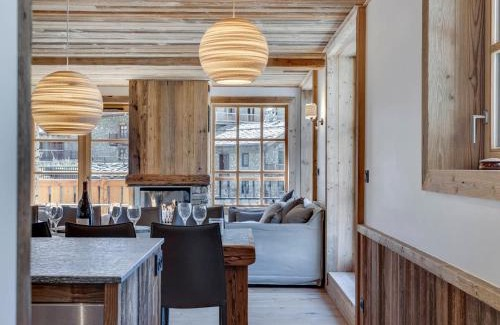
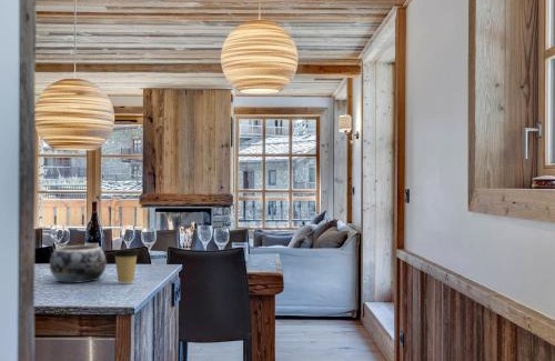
+ coffee cup (125, 265)
+ decorative bowl (78, 263)
